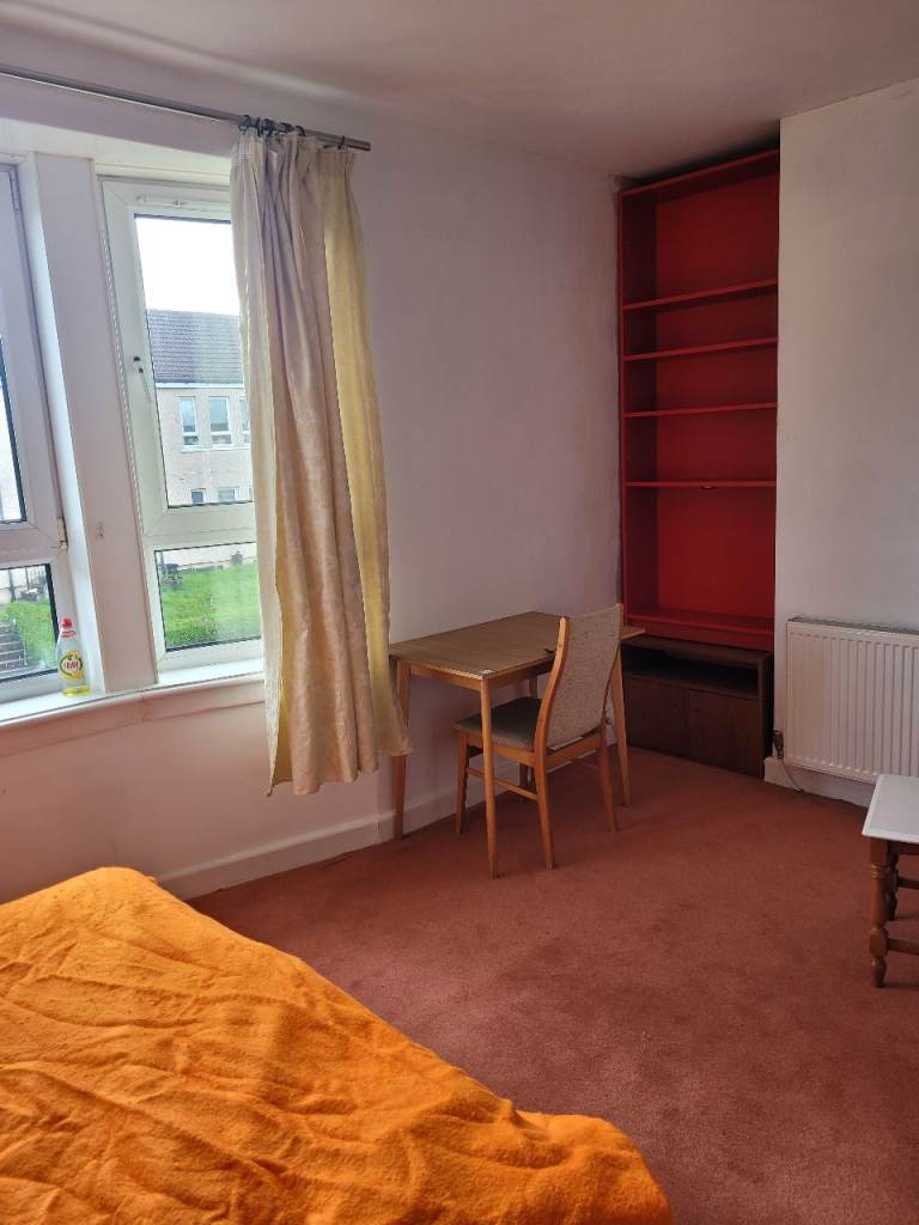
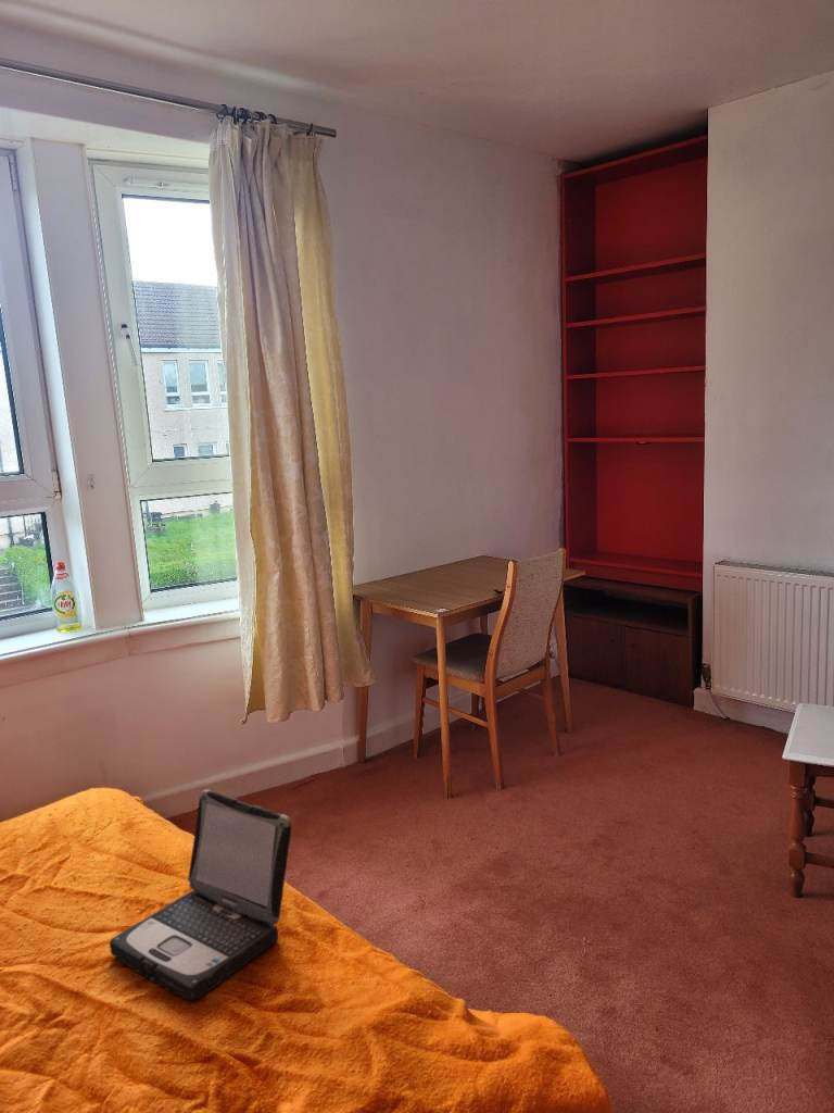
+ laptop (202, 883)
